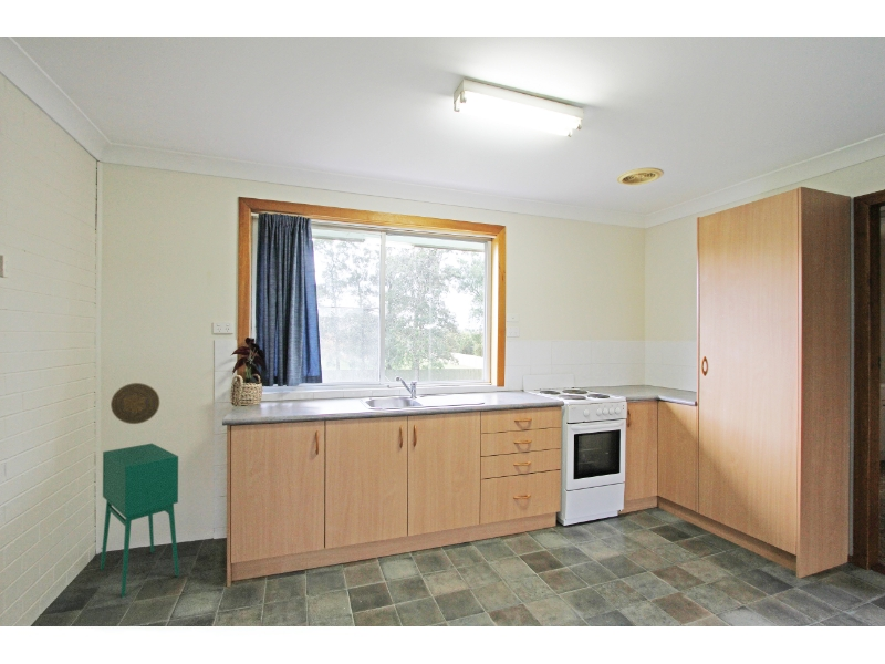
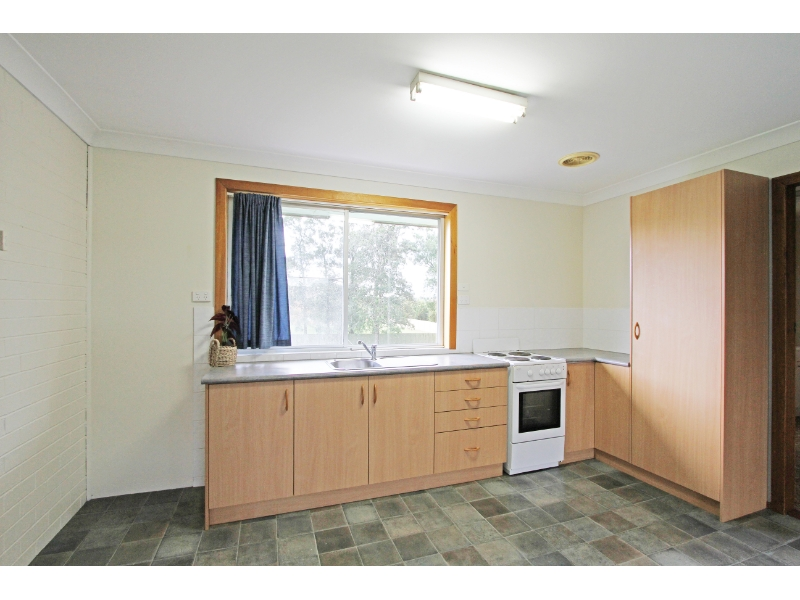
- storage cabinet (139, 512)
- decorative plate (135, 403)
